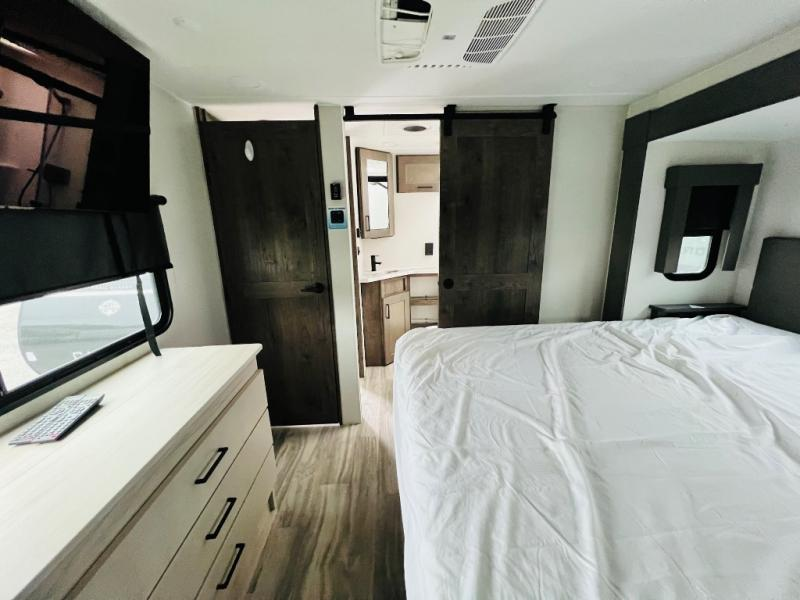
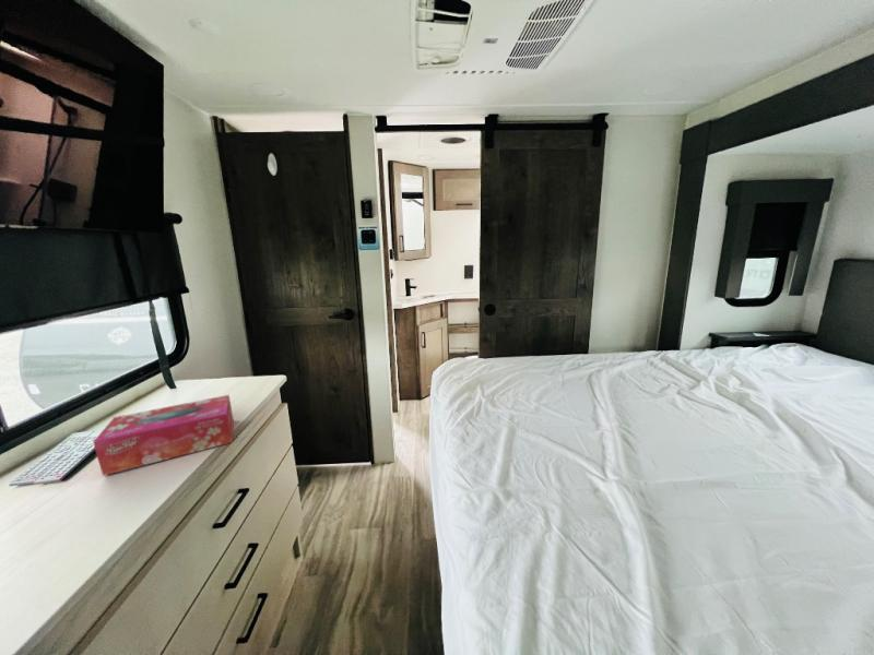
+ tissue box (174, 430)
